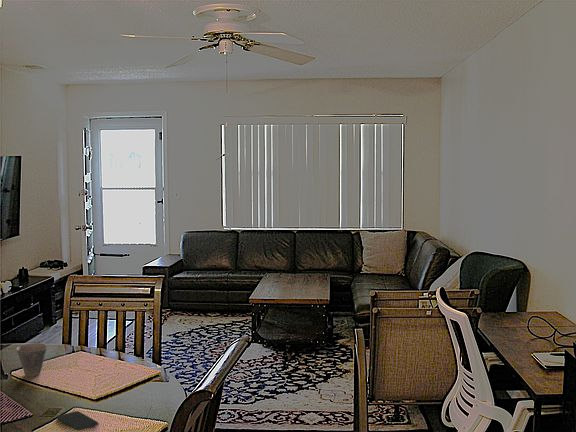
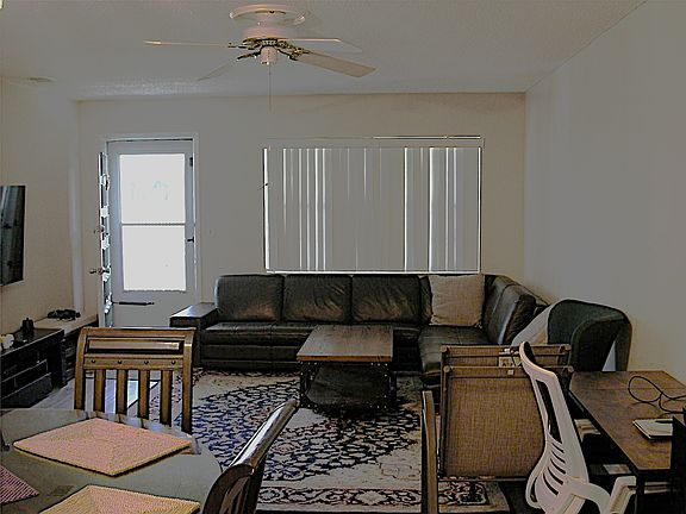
- cup (32, 361)
- smartphone (77, 420)
